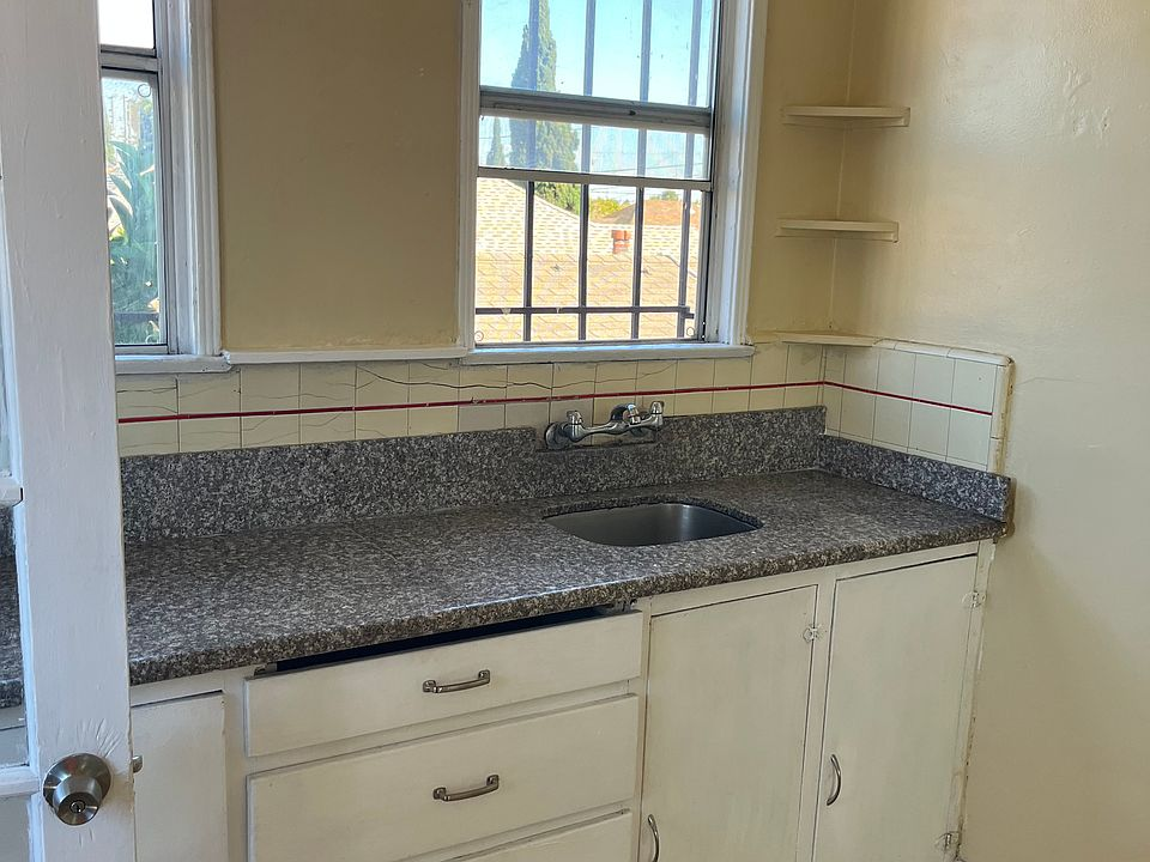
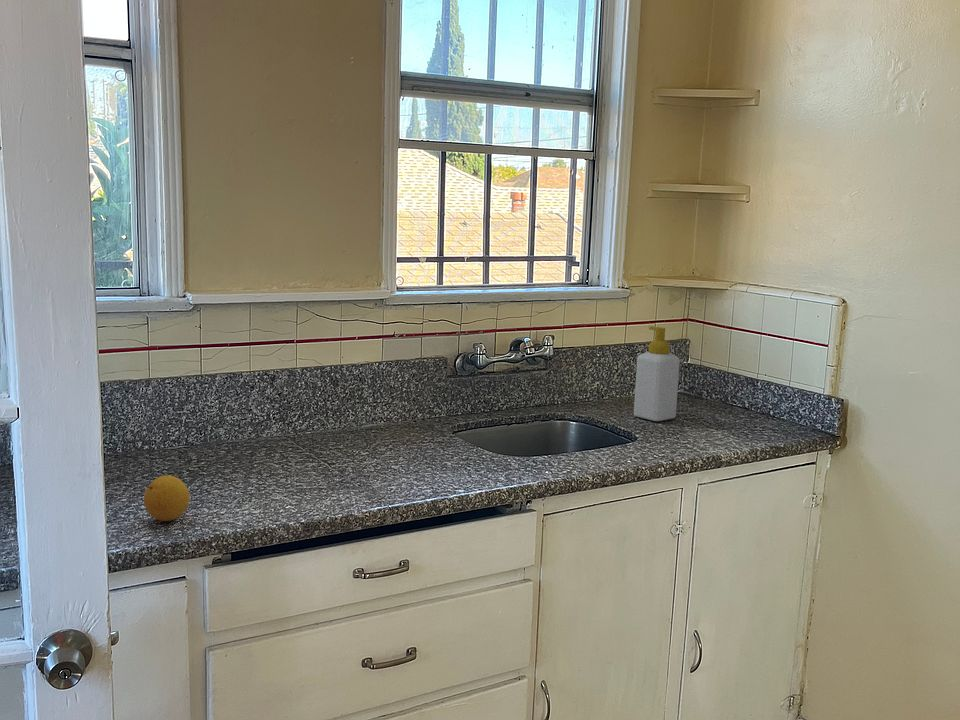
+ soap bottle (657, 373)
+ fruit (166, 498)
